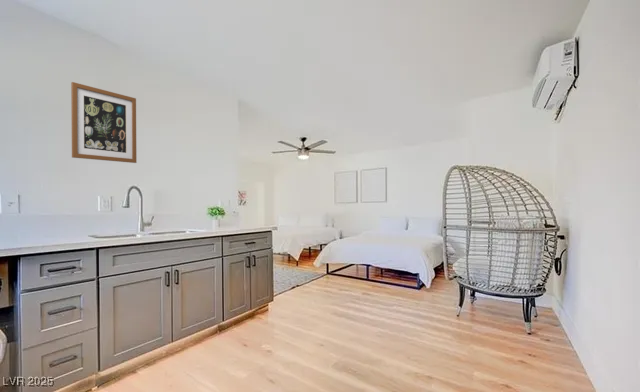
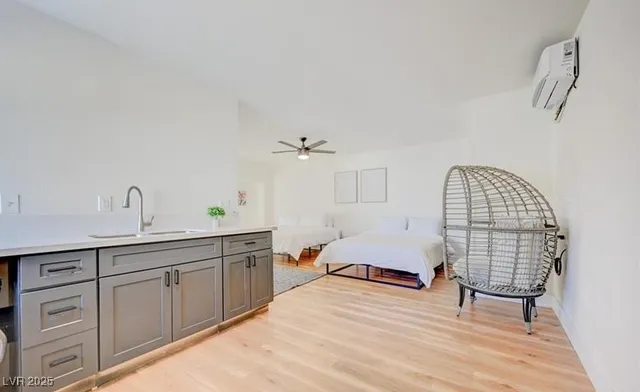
- wall art (106, 125)
